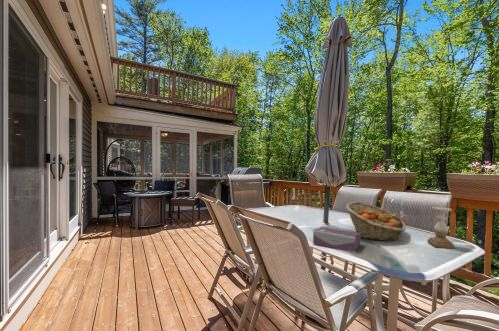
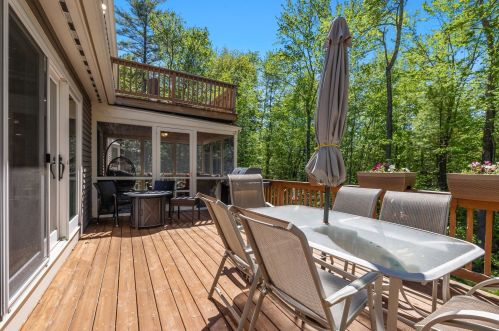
- fruit basket (374, 220)
- tissue box (336, 238)
- candle holder (441, 226)
